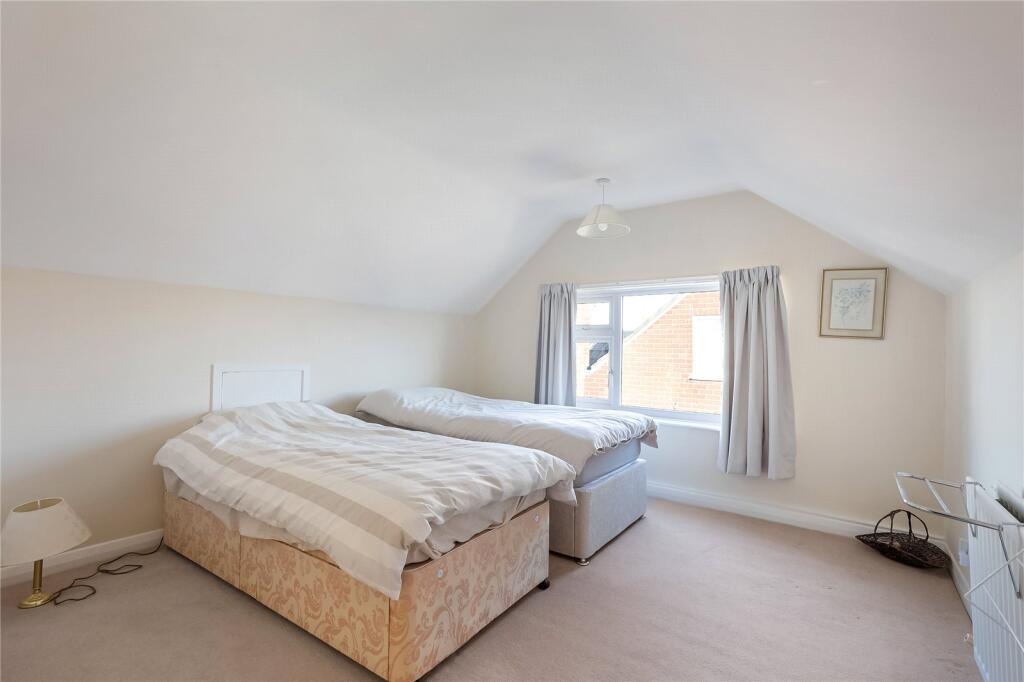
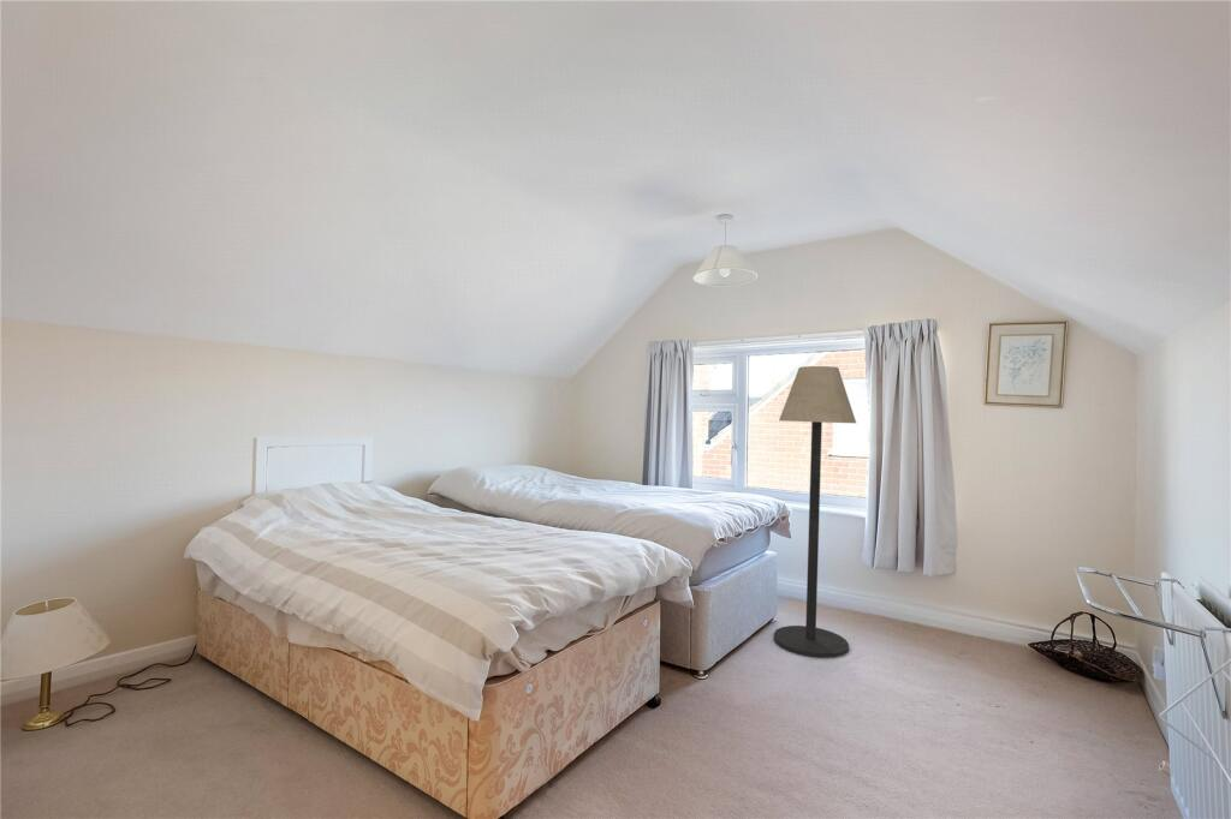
+ floor lamp (814, 504)
